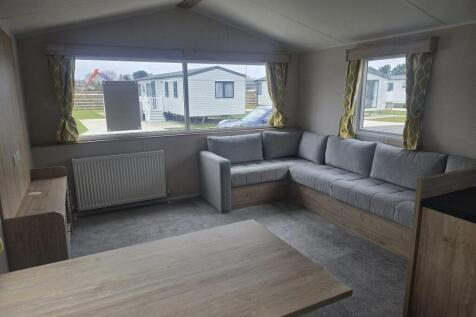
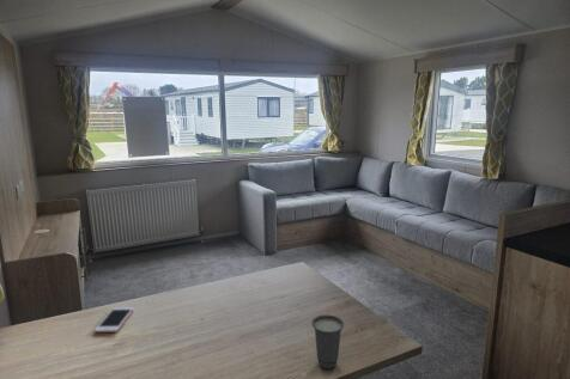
+ cup (327, 343)
+ cell phone (115, 318)
